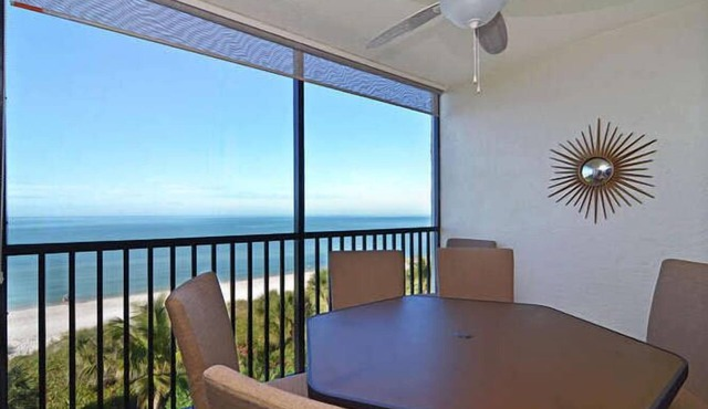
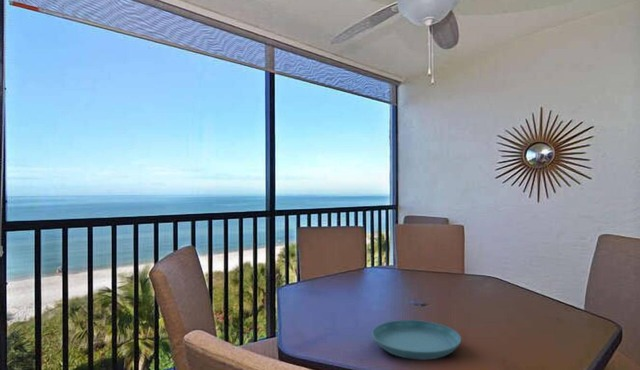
+ saucer (415, 339)
